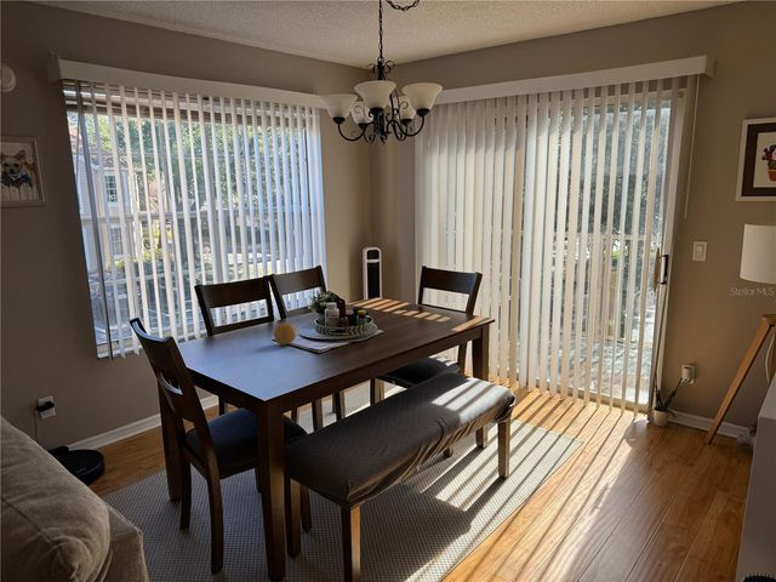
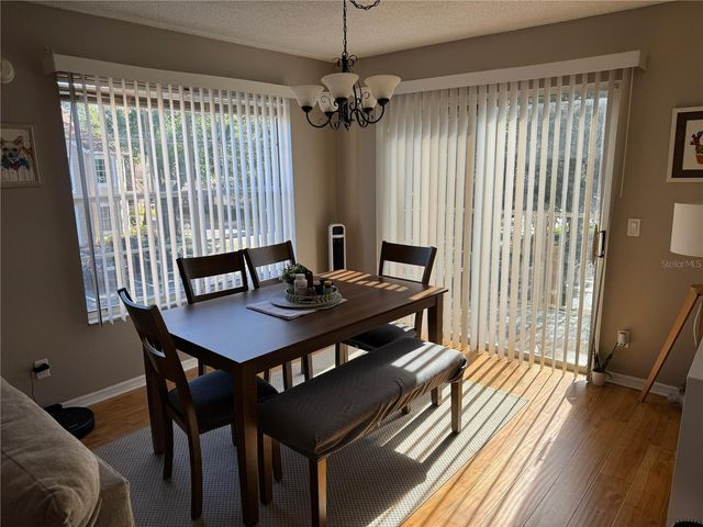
- fruit (284, 333)
